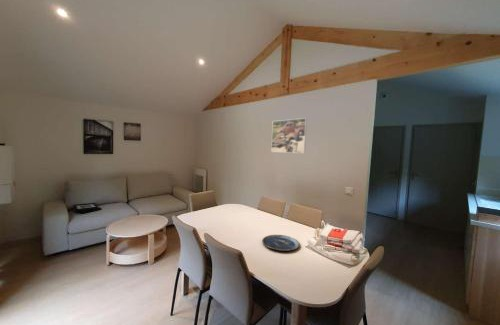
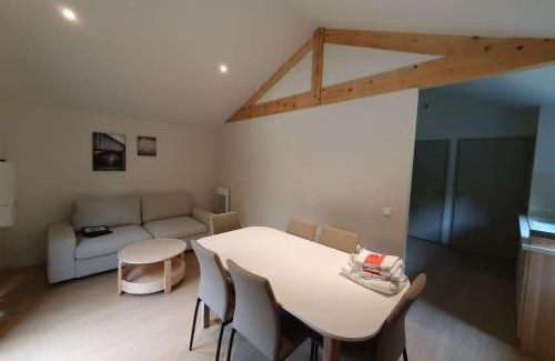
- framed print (287, 136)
- plate (280, 242)
